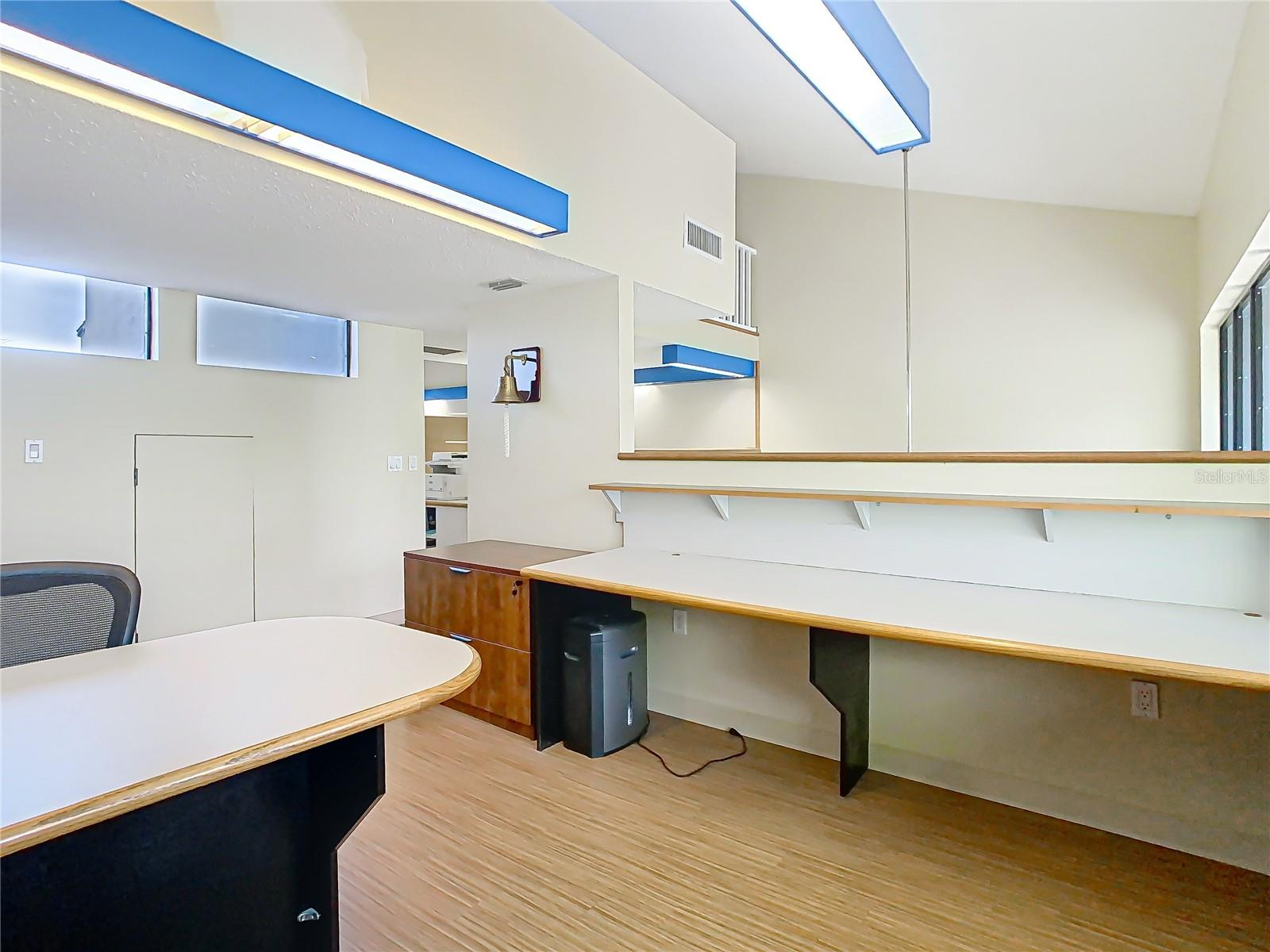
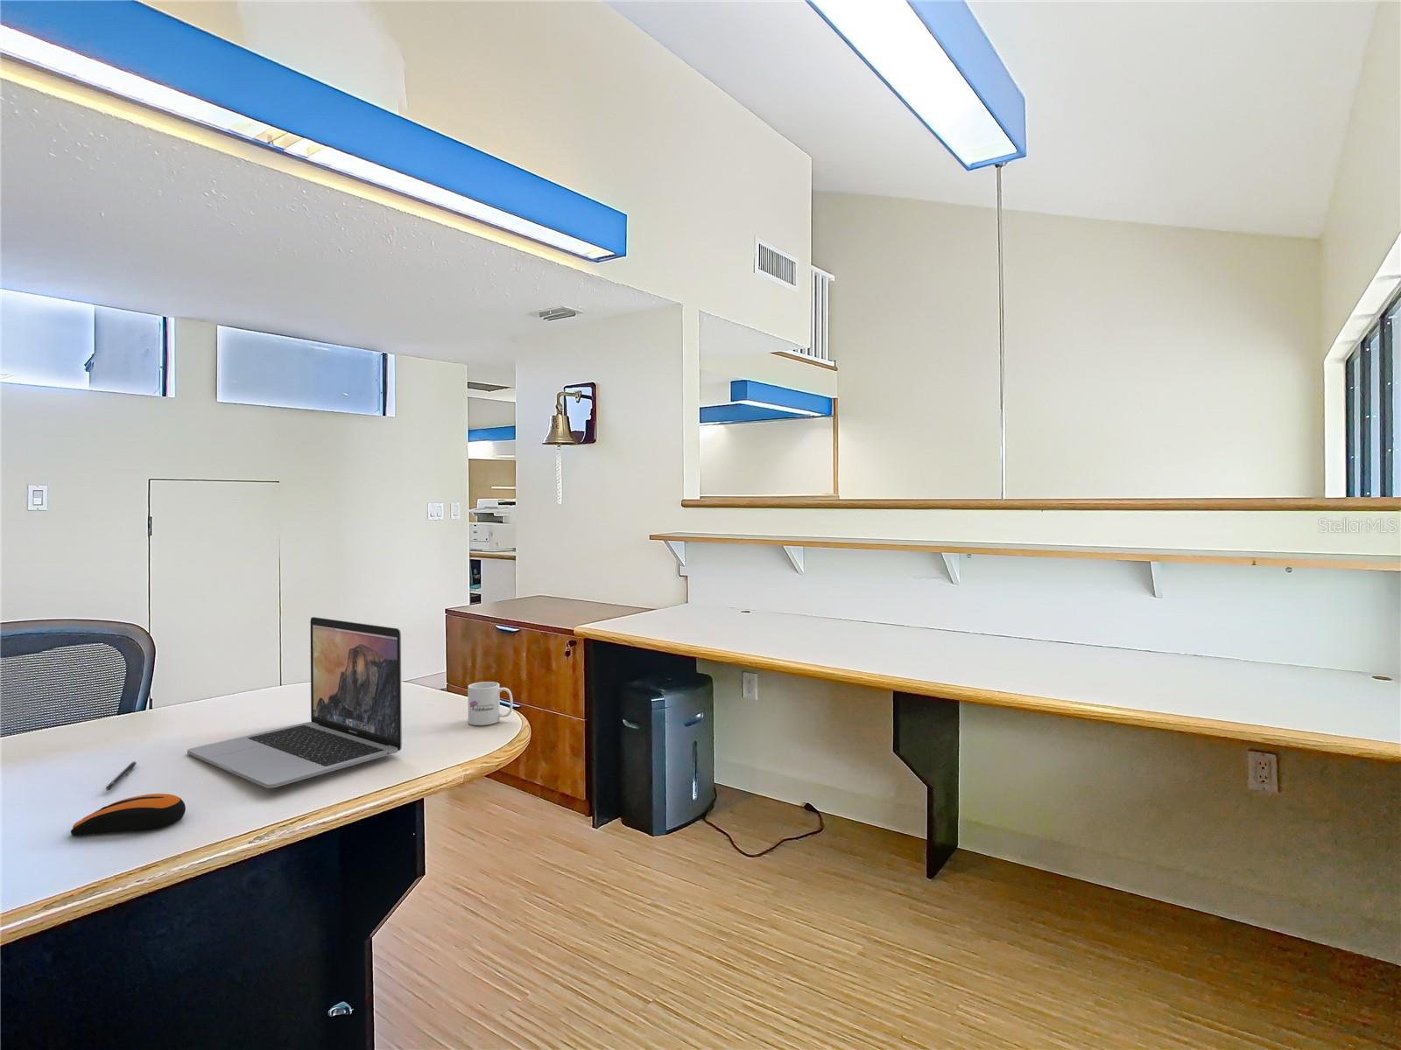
+ laptop (311, 692)
+ pen (121, 775)
+ computer mouse (131, 811)
+ mug (490, 703)
